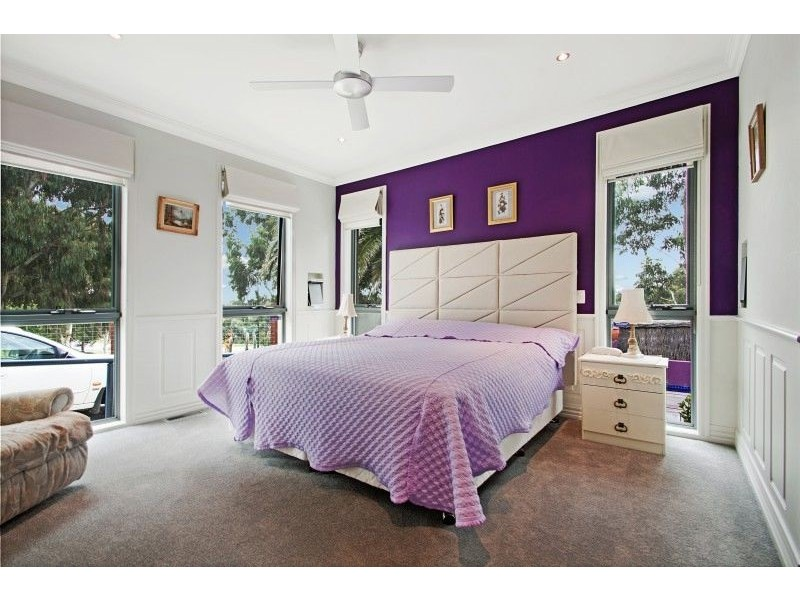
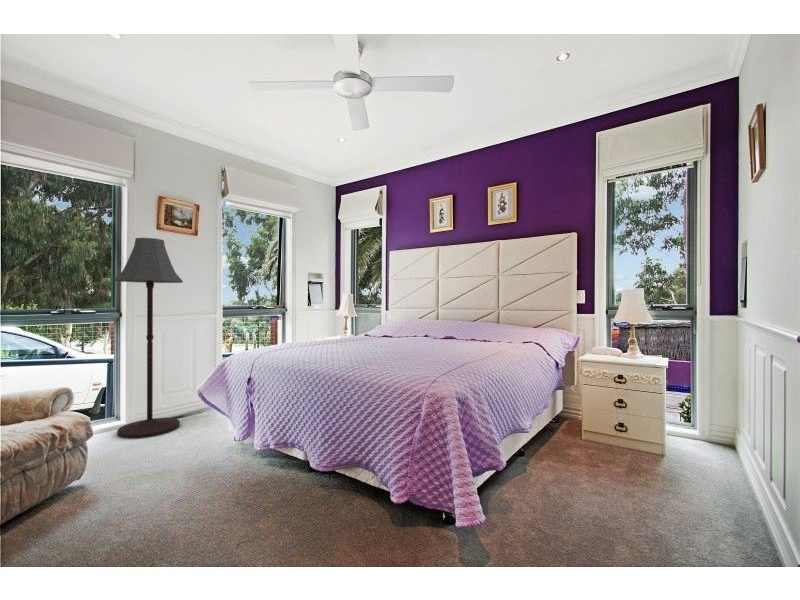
+ floor lamp (149, 334)
